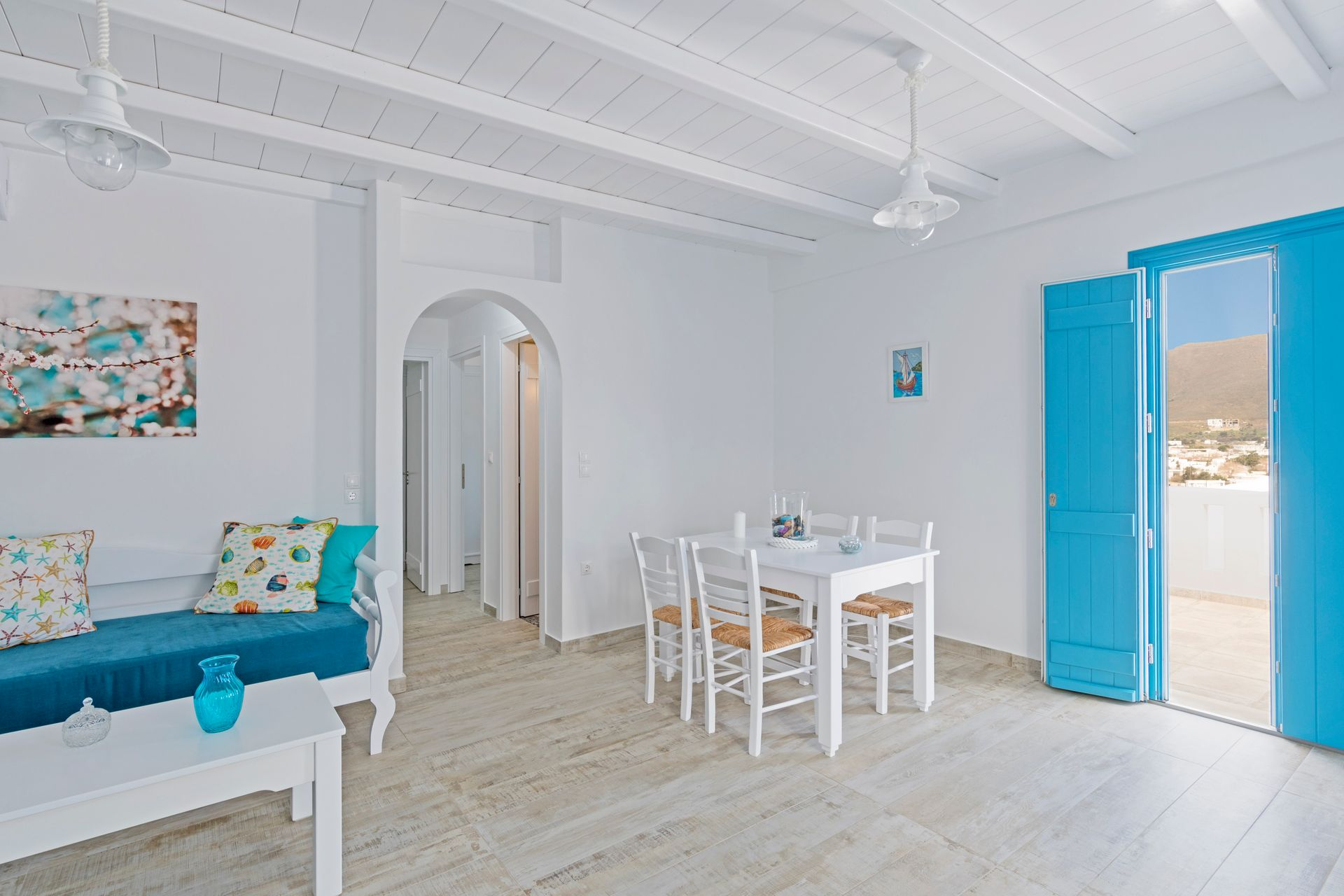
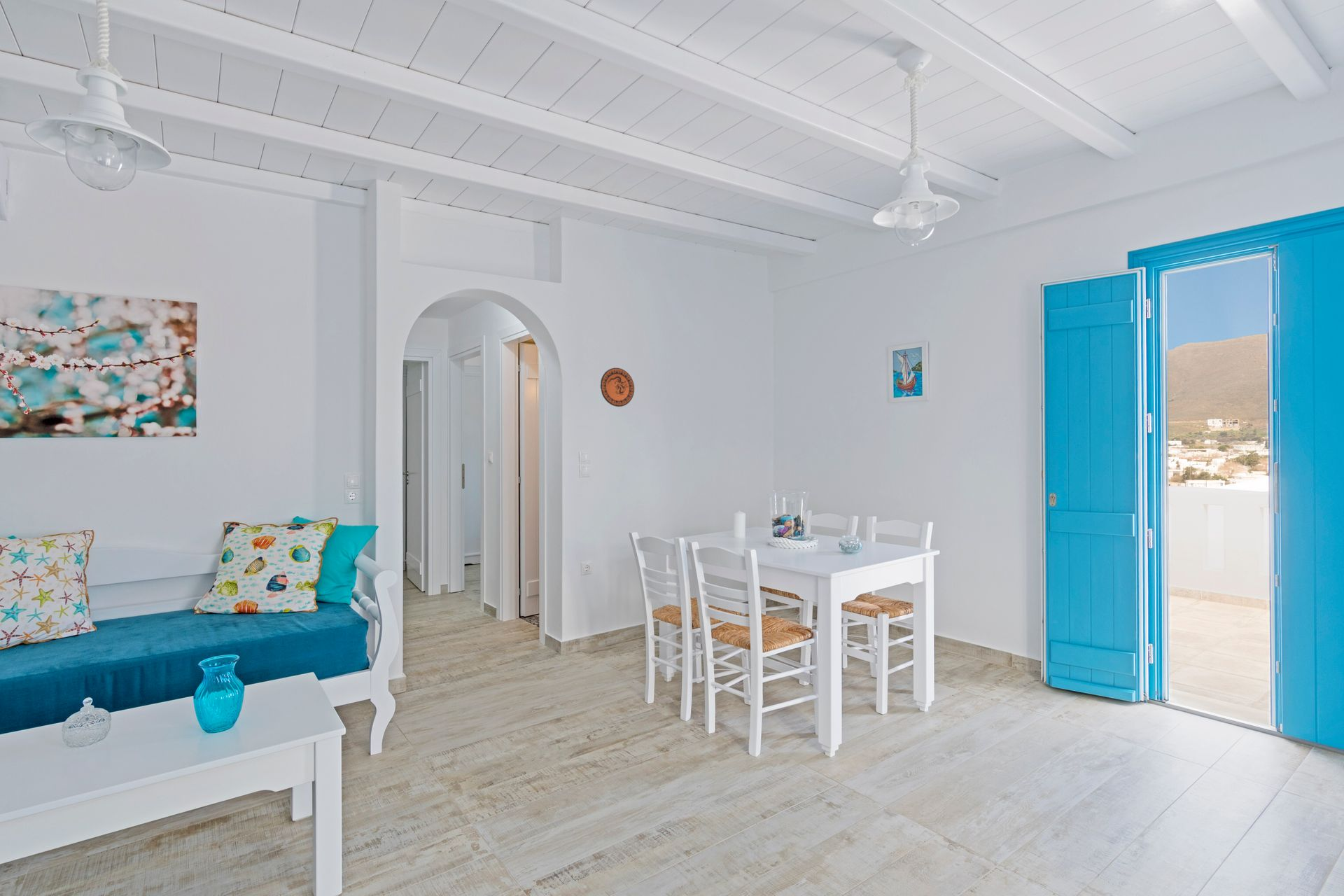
+ decorative plate (617, 387)
